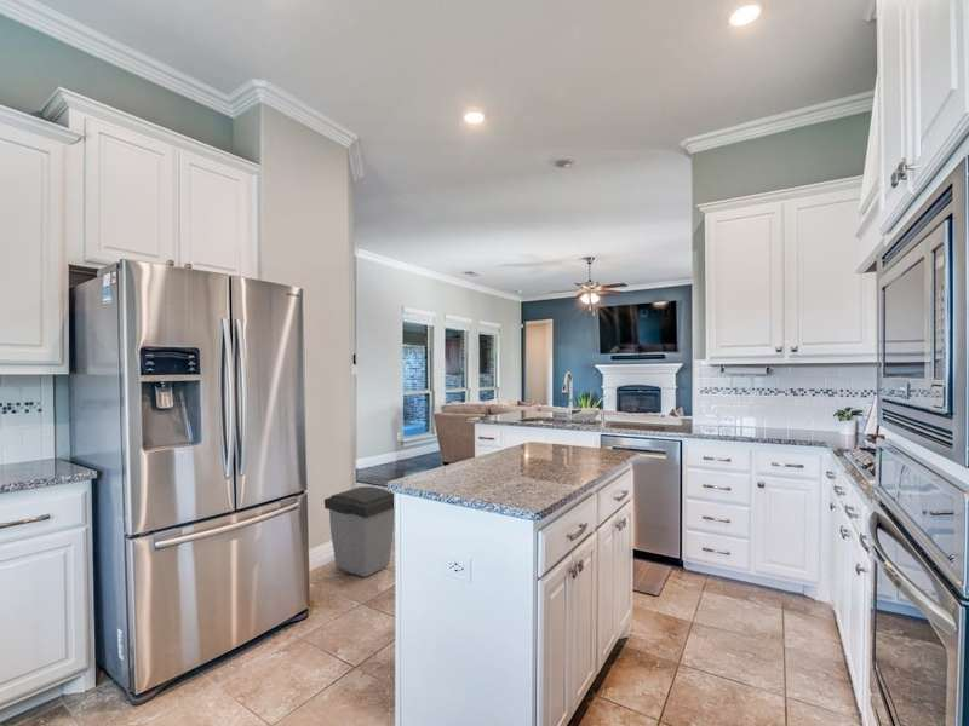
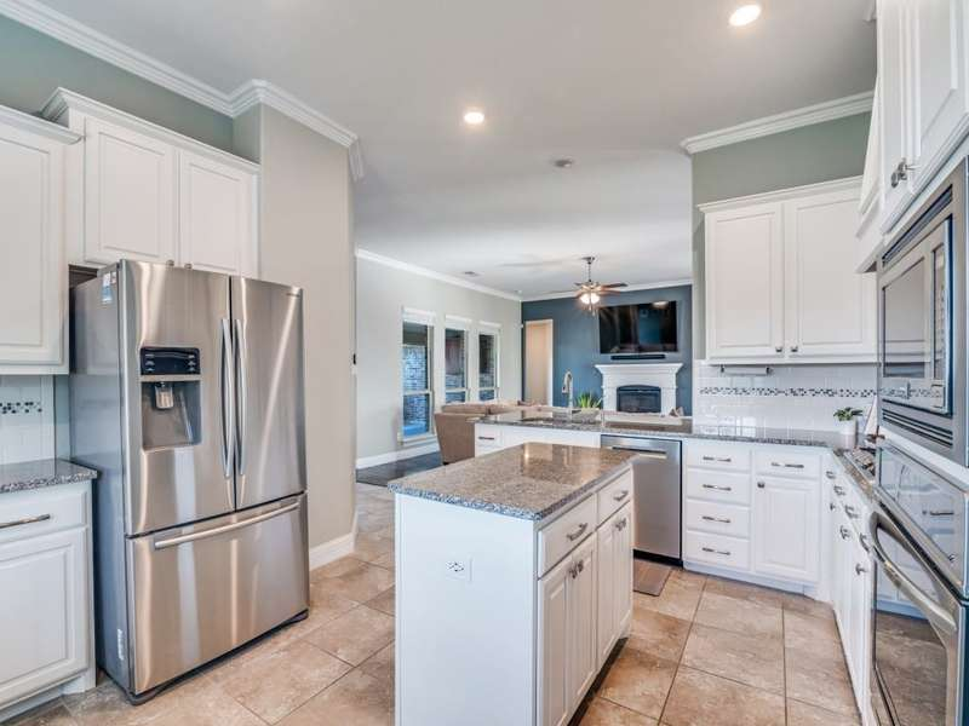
- trash can (361, 530)
